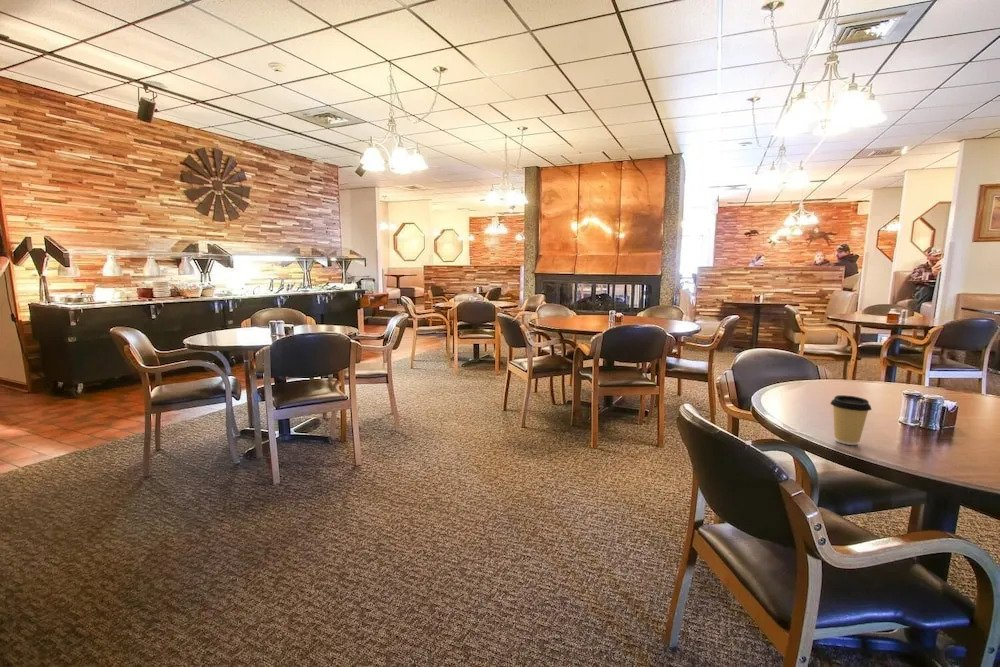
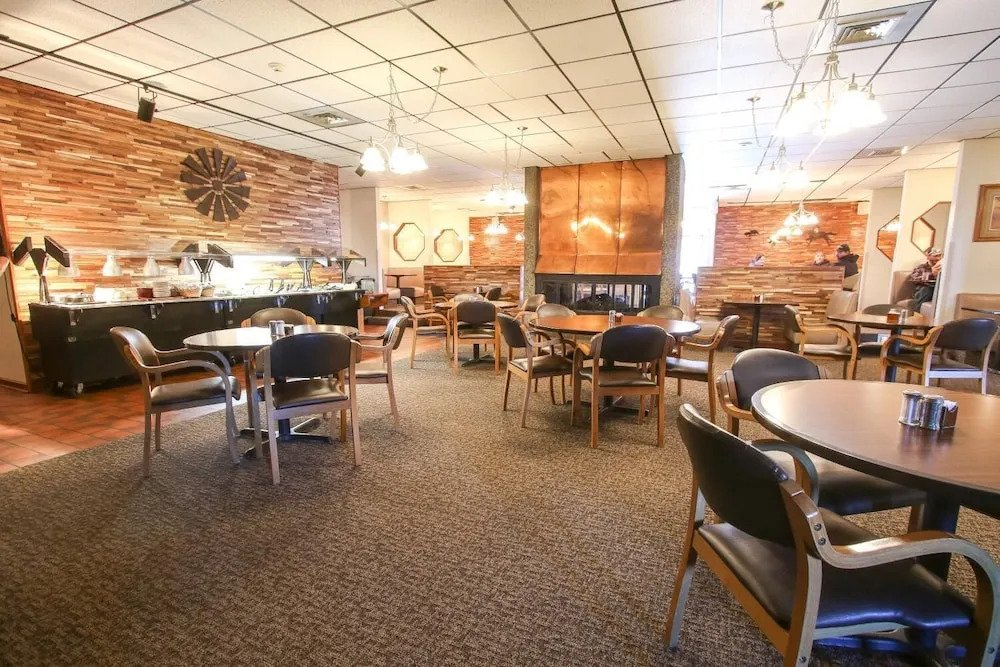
- coffee cup (848, 420)
